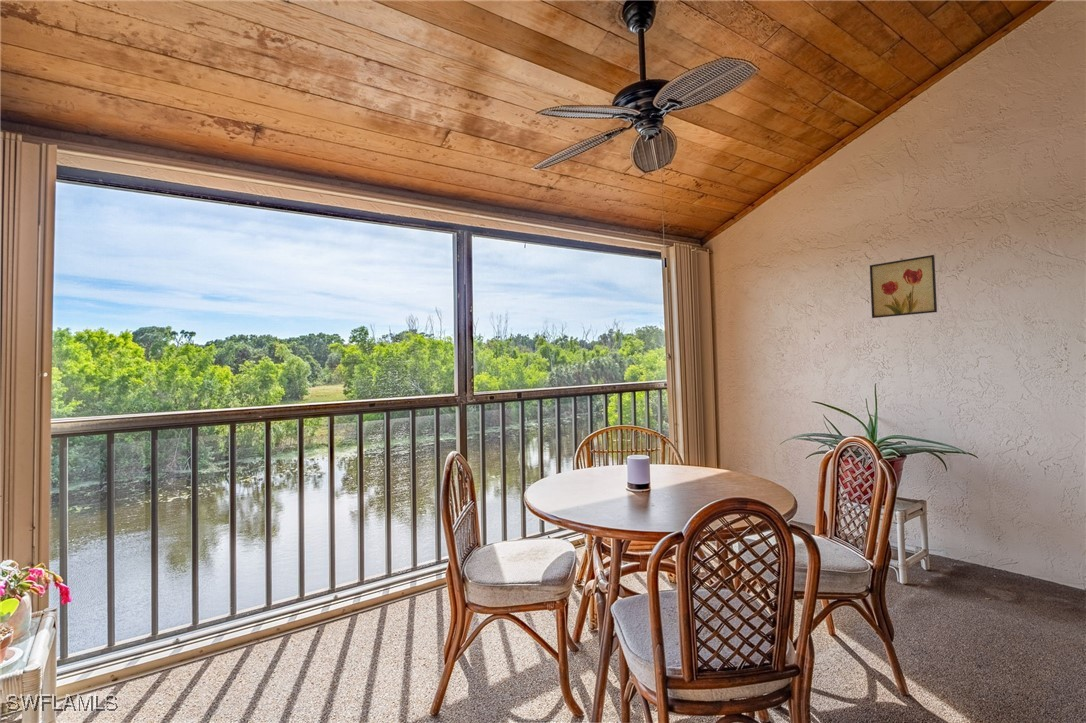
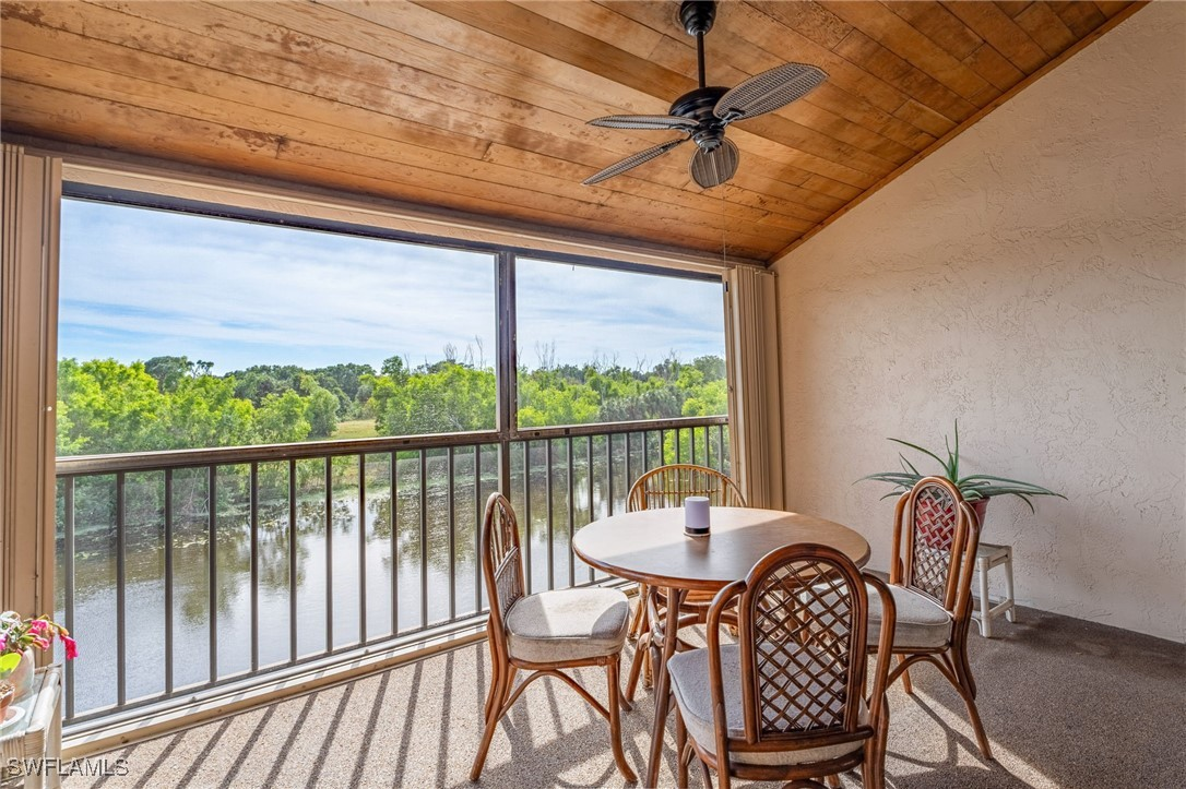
- wall art (902, 287)
